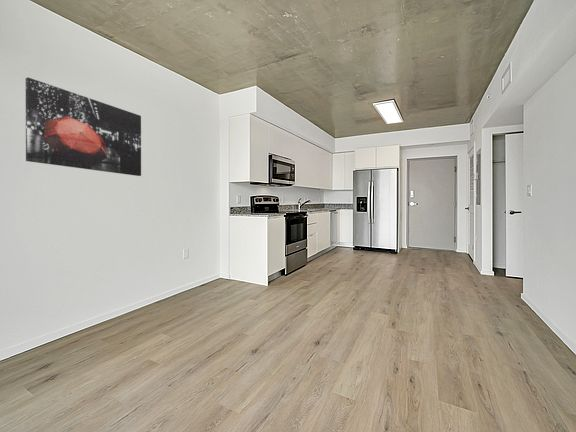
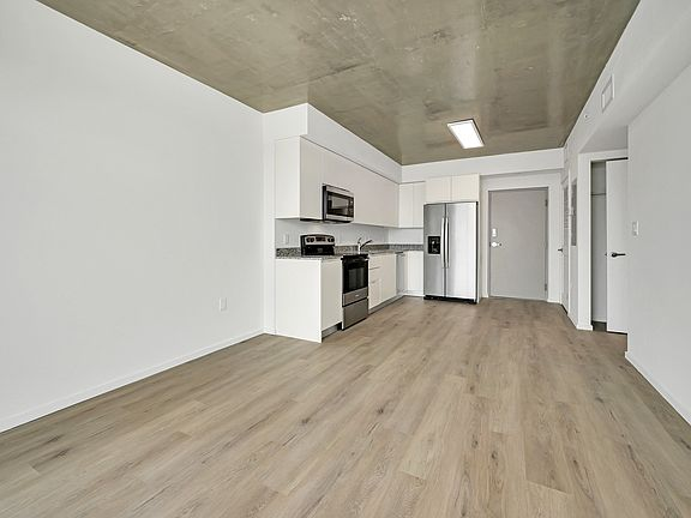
- wall art (92, 134)
